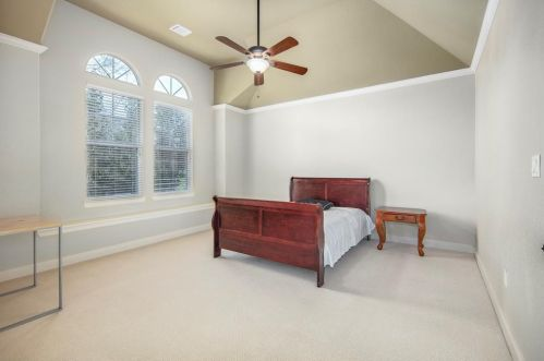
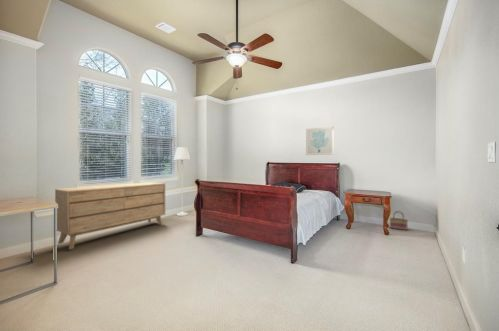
+ floor lamp (182, 181)
+ dresser (117, 209)
+ basket (398, 219)
+ wall art (319, 141)
